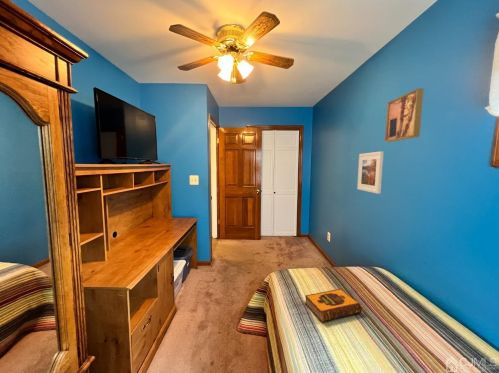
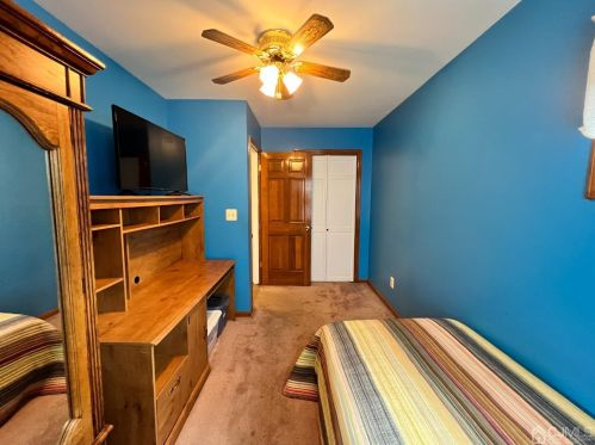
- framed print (369, 172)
- hardback book (332, 304)
- wall art (402, 118)
